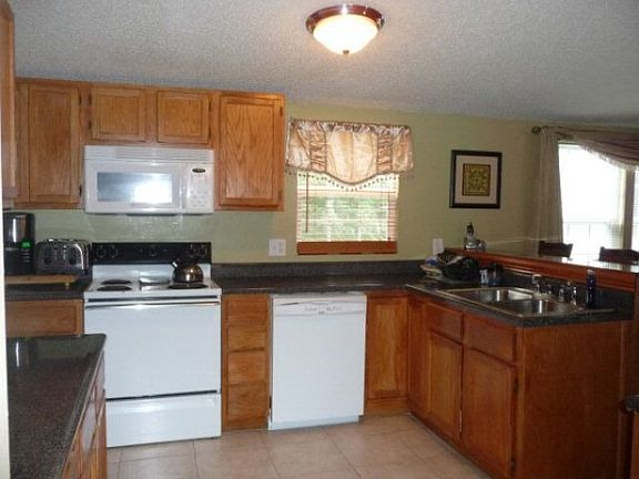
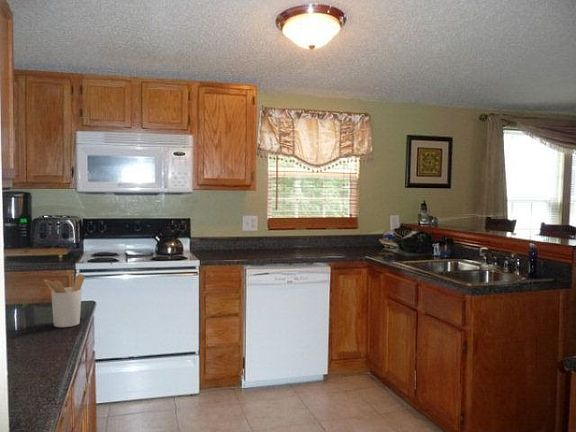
+ utensil holder (62, 300)
